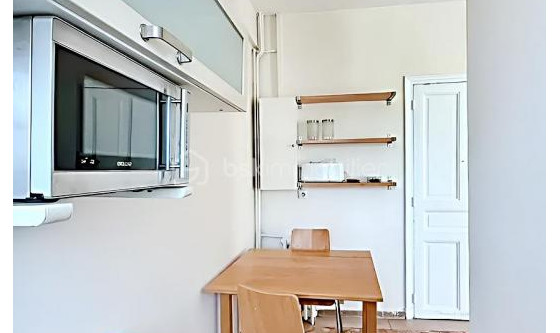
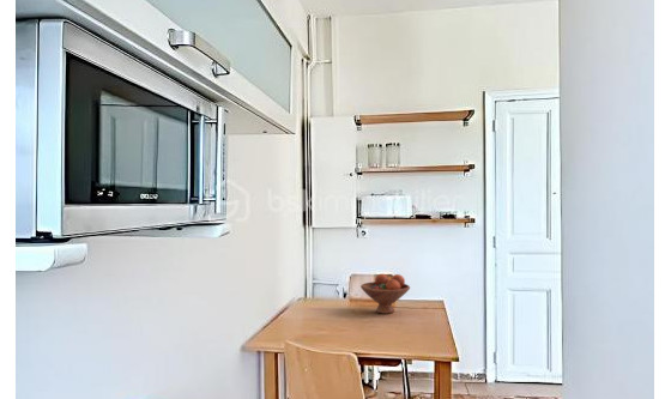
+ fruit bowl (385, 294)
